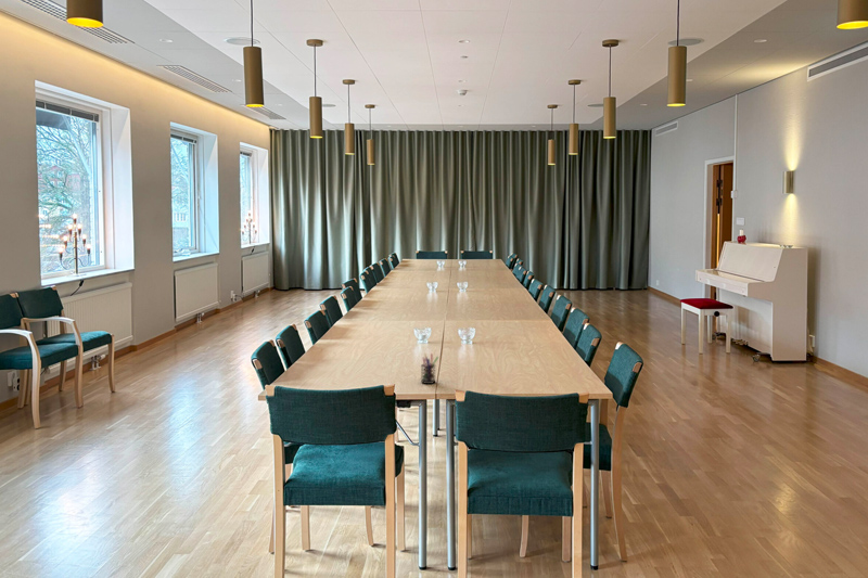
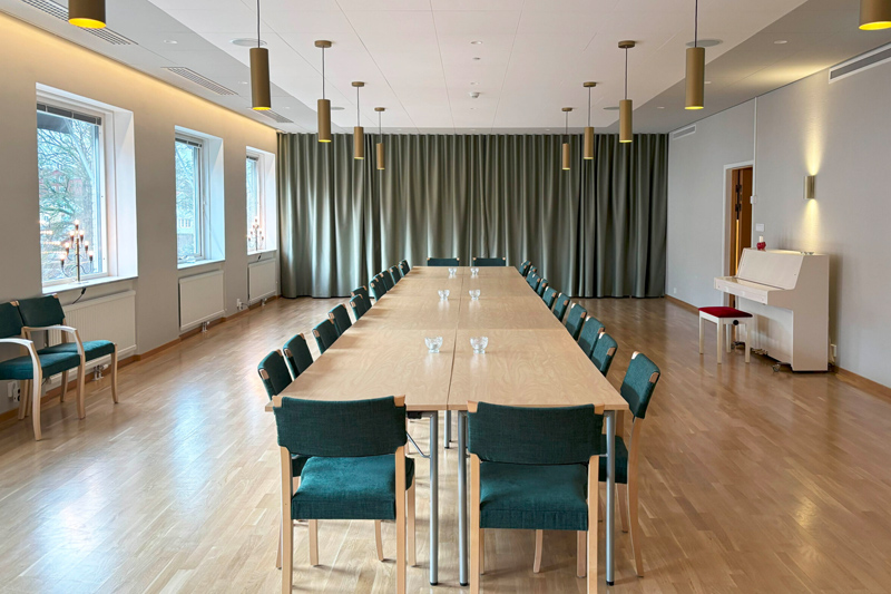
- pen holder (430, 367)
